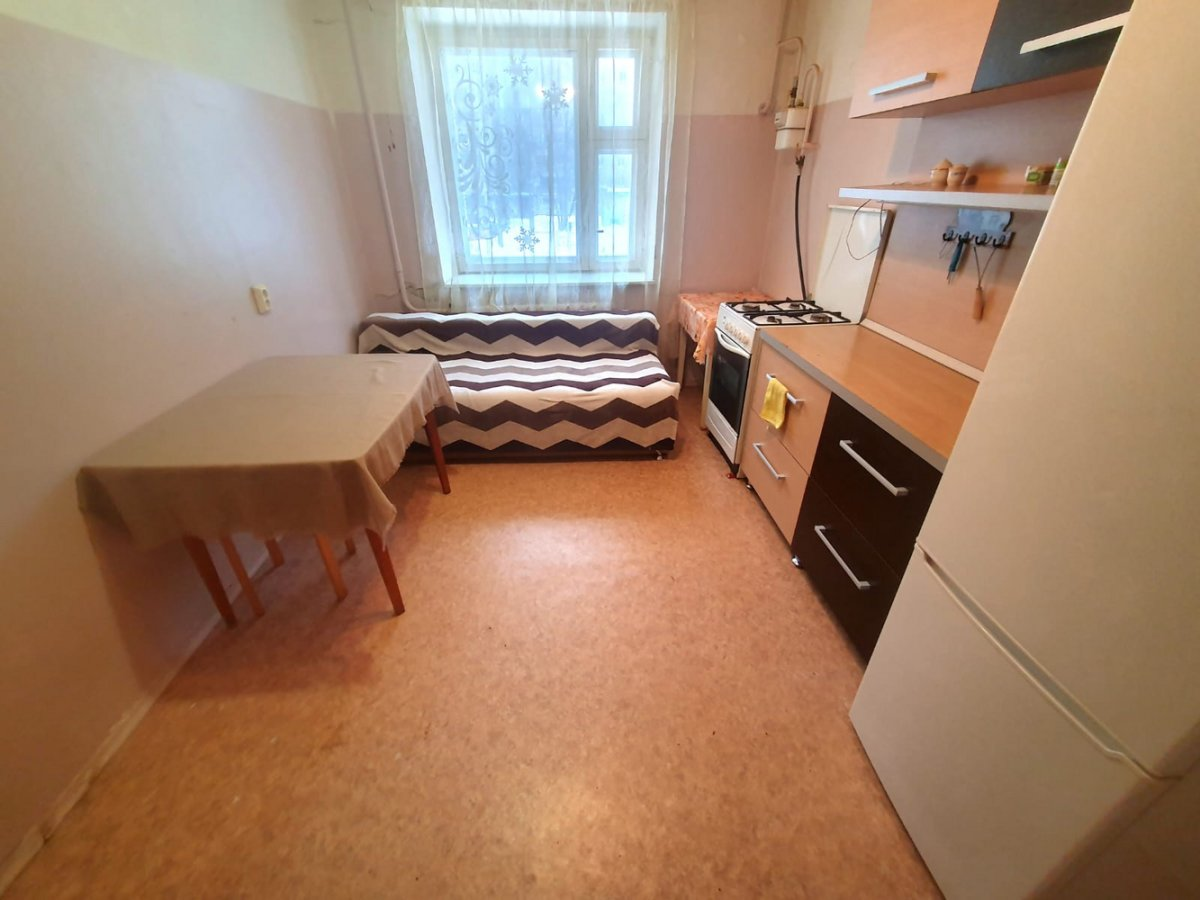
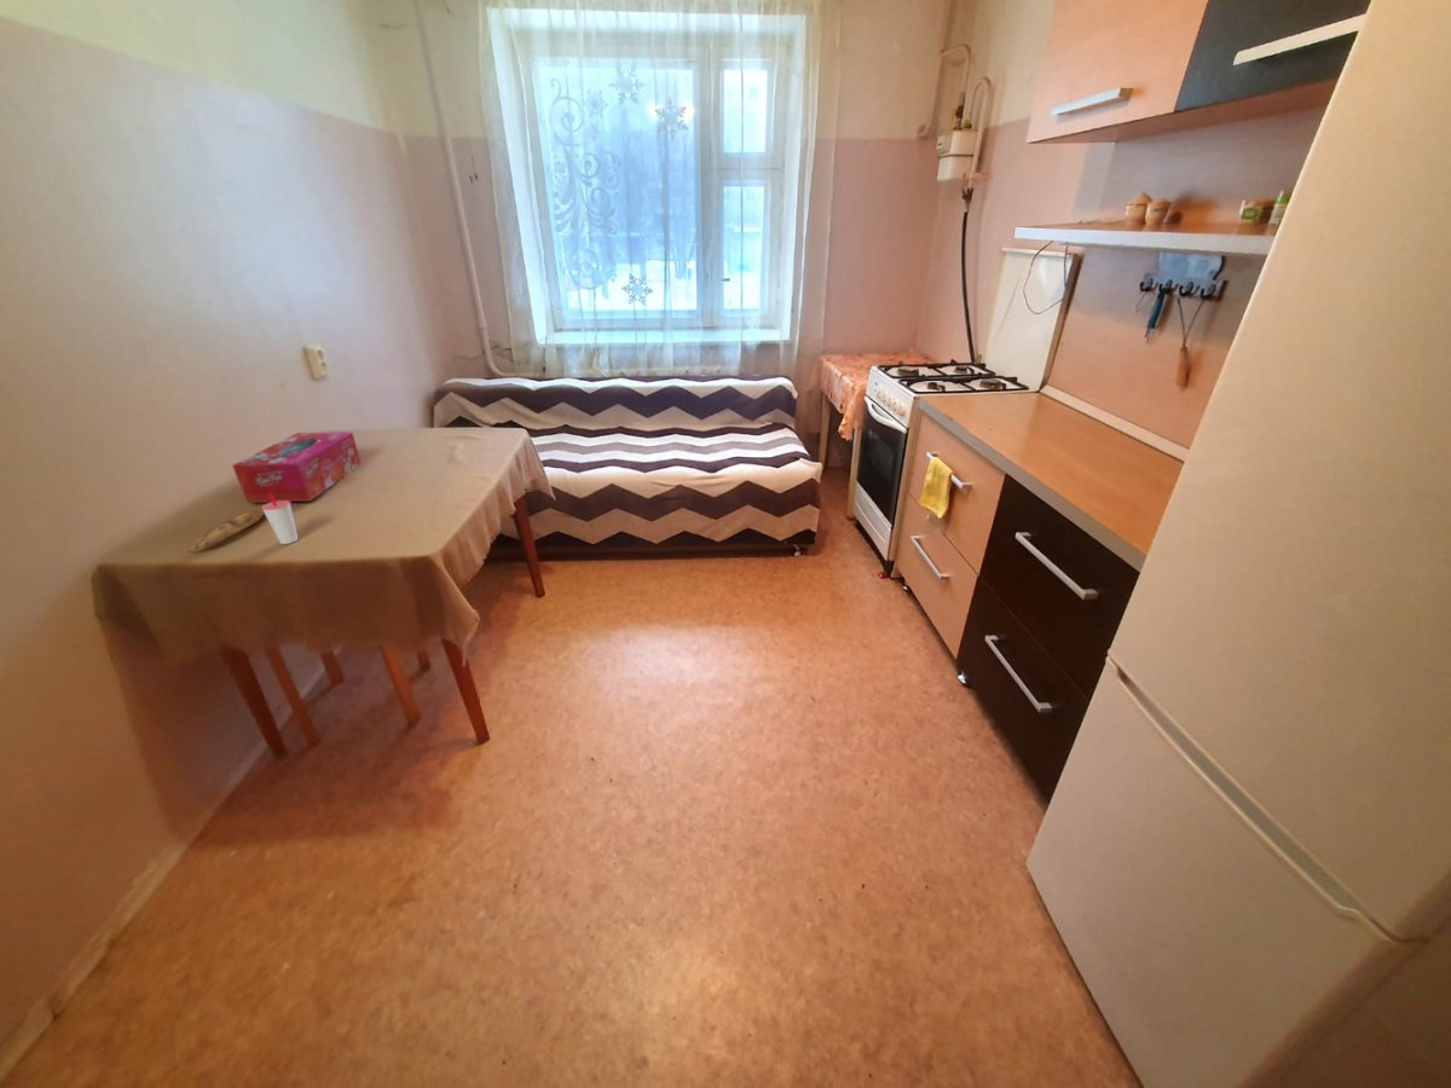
+ banana (231, 526)
+ cup (279, 516)
+ tissue box (302, 464)
